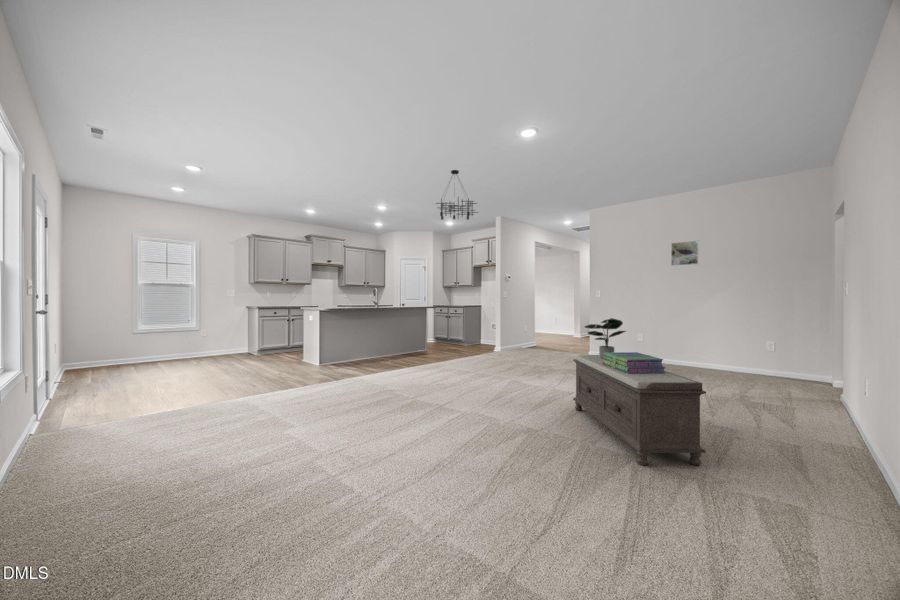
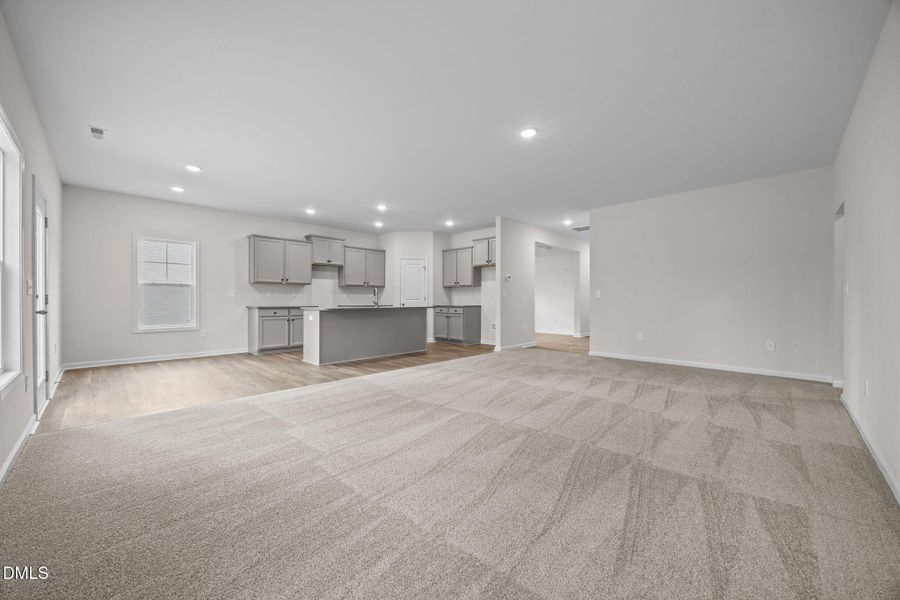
- potted plant (605, 337)
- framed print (684, 253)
- stack of books (632, 361)
- bench (625, 398)
- chandelier (458, 197)
